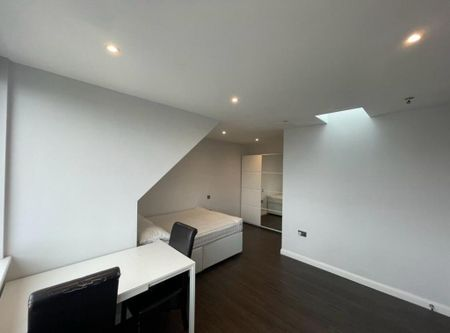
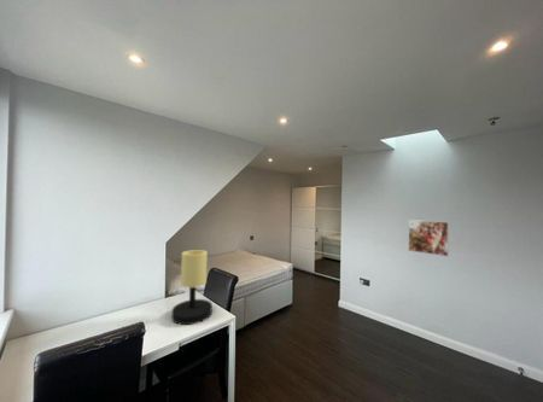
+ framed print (427, 237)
+ table lamp (193, 282)
